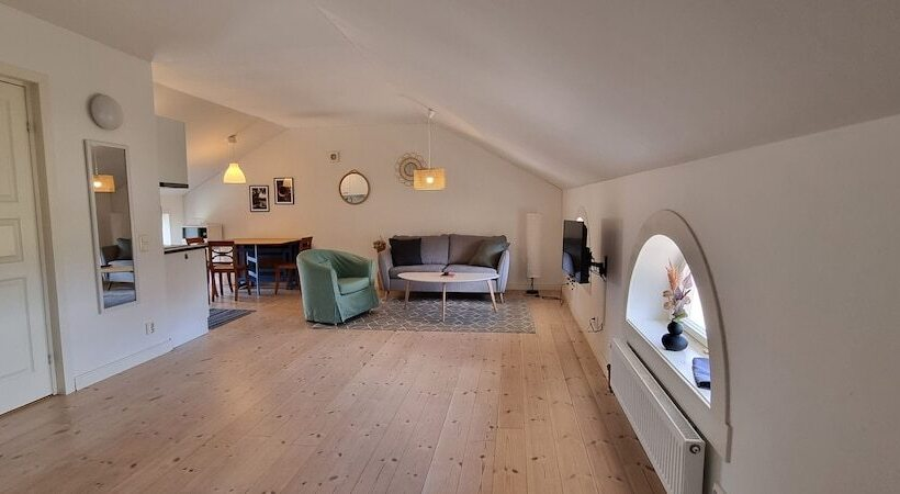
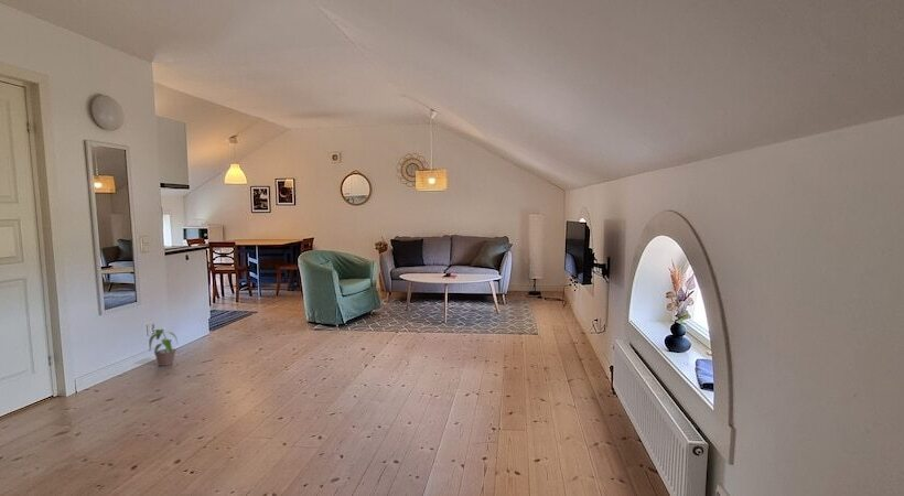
+ potted plant (164, 345)
